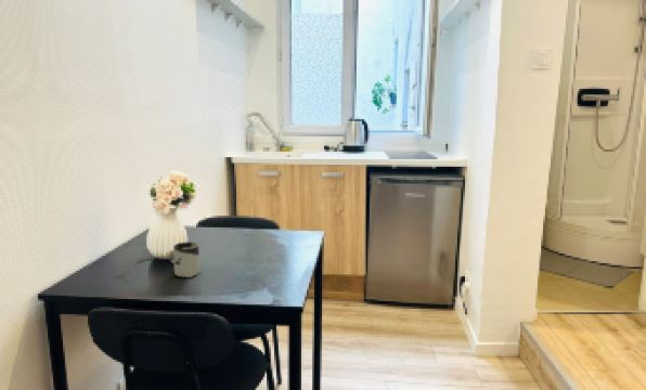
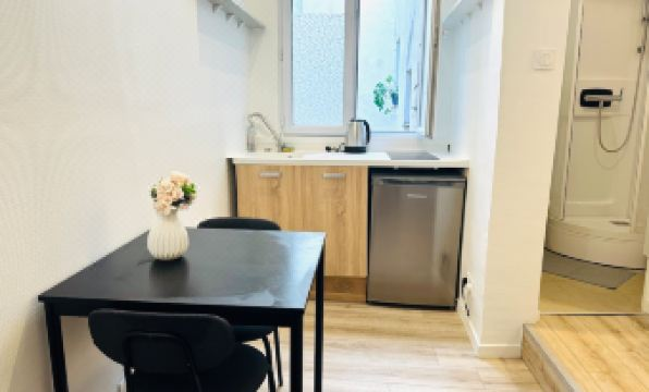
- cup (182, 259)
